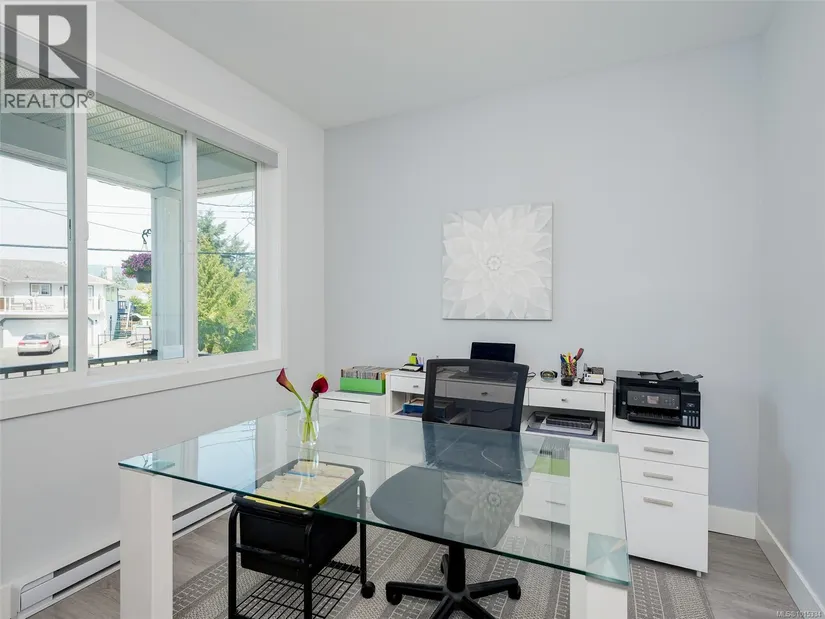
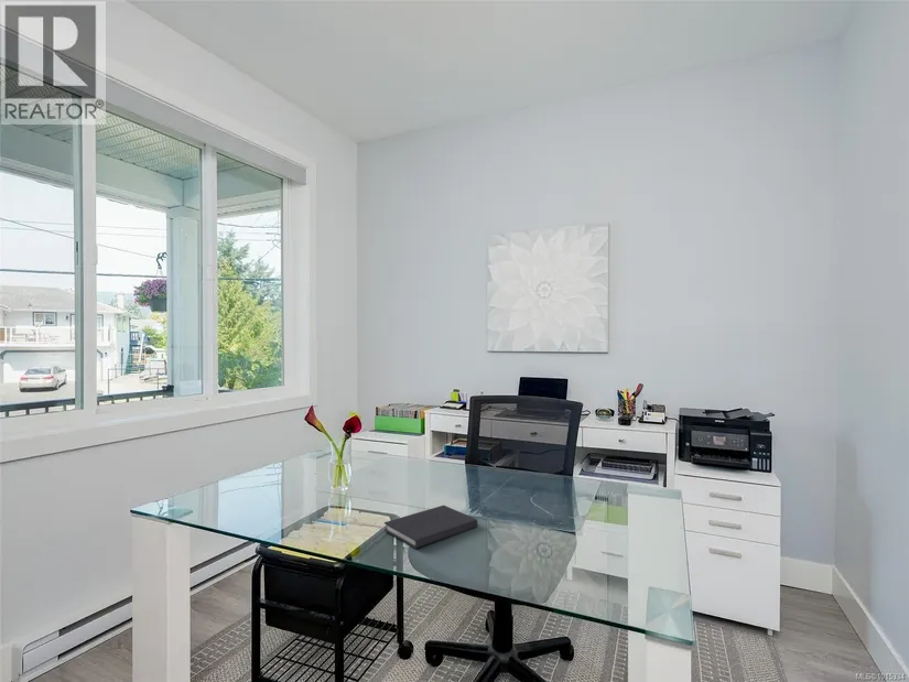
+ diary (431, 524)
